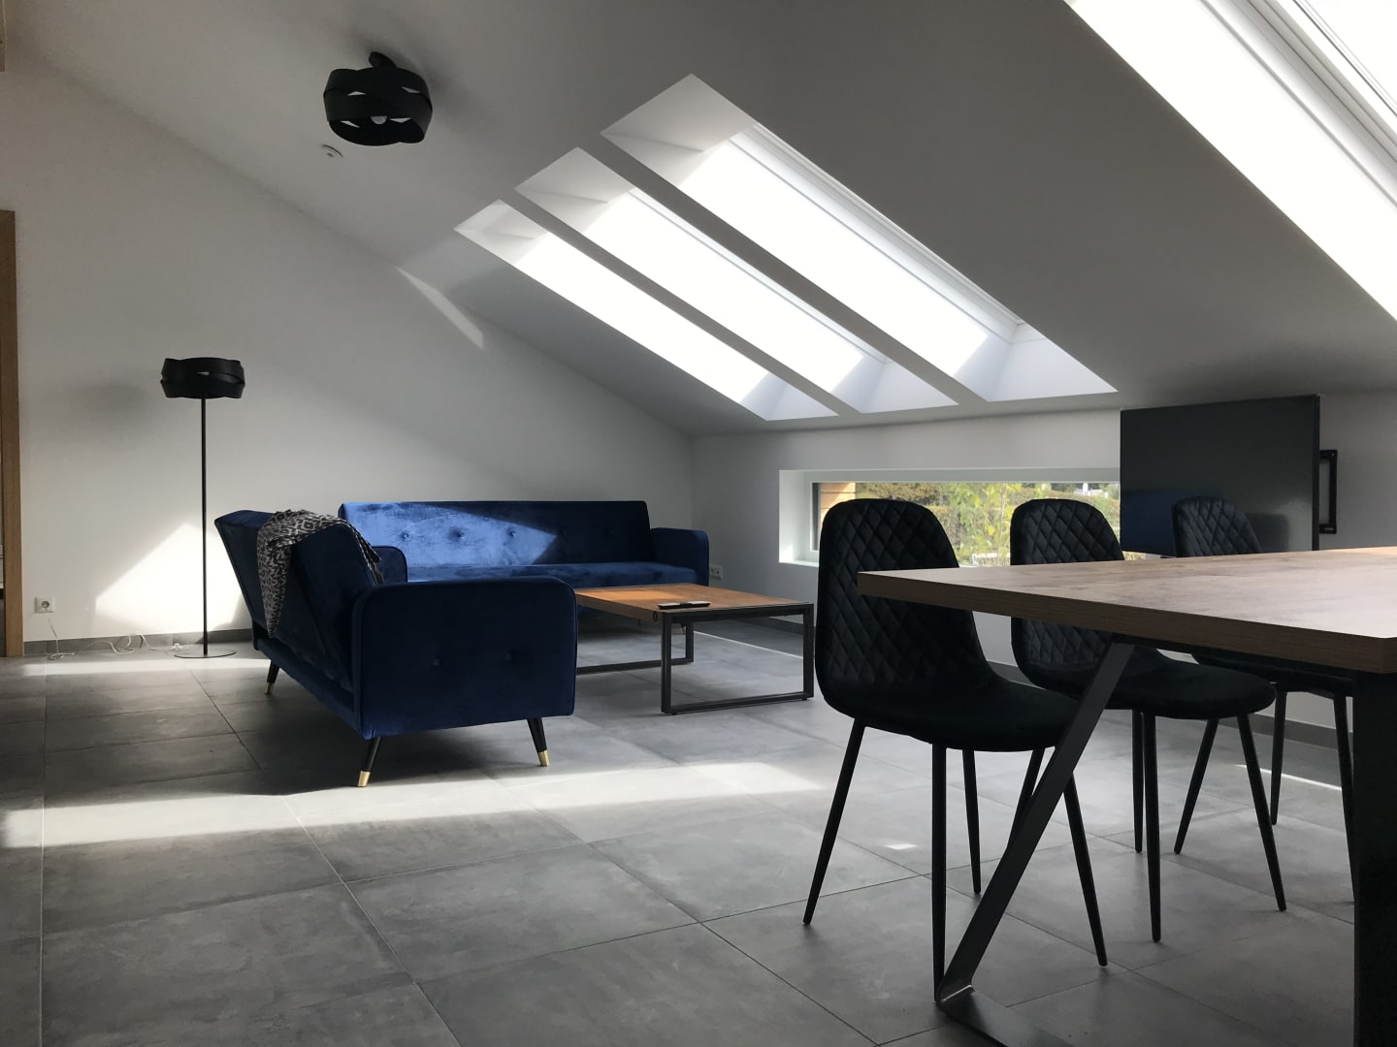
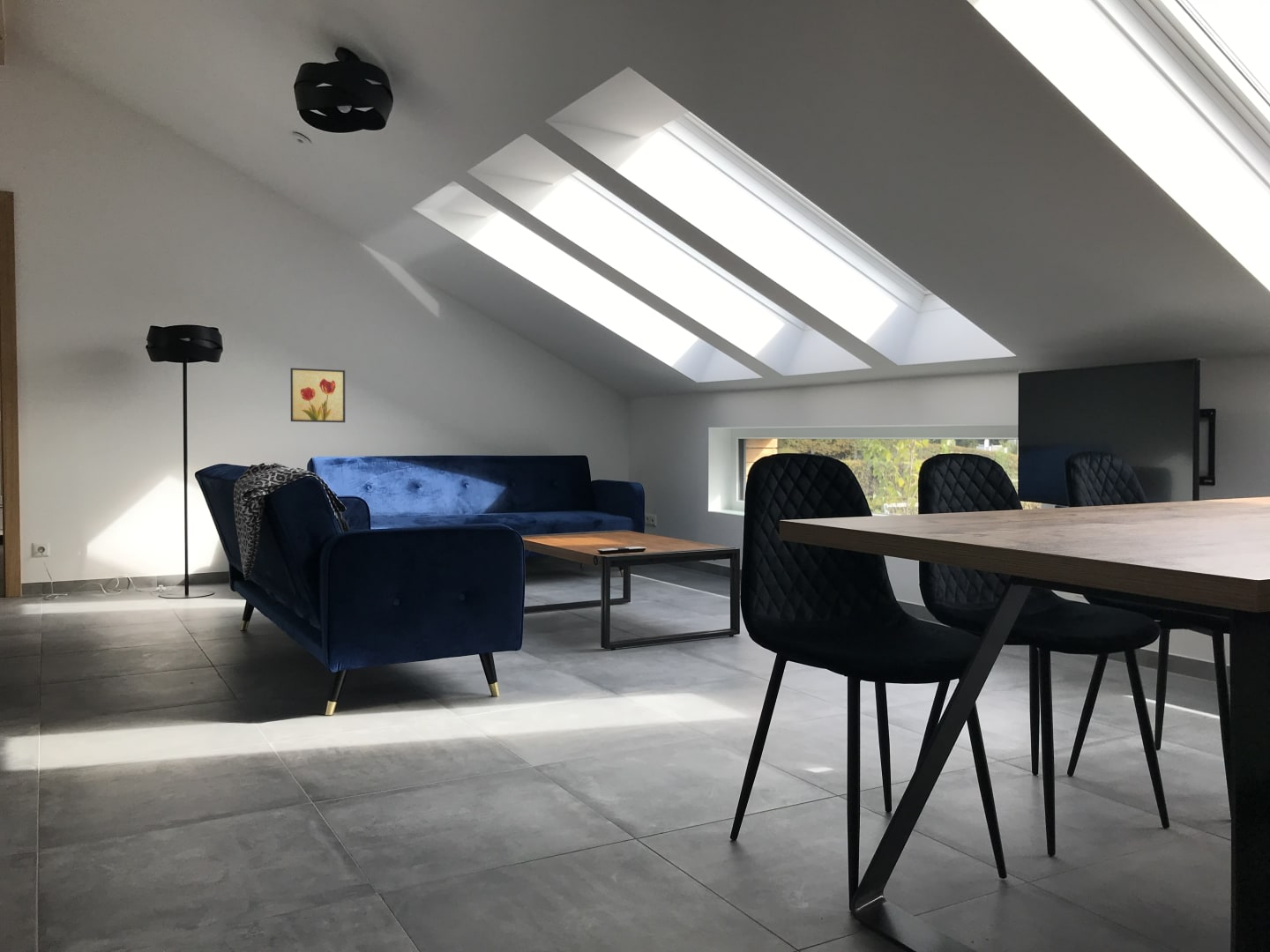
+ wall art (318, 395)
